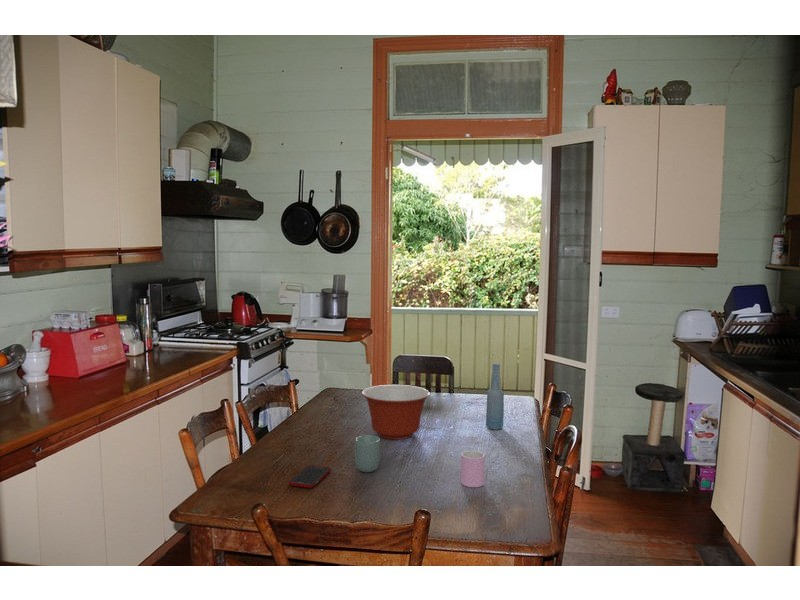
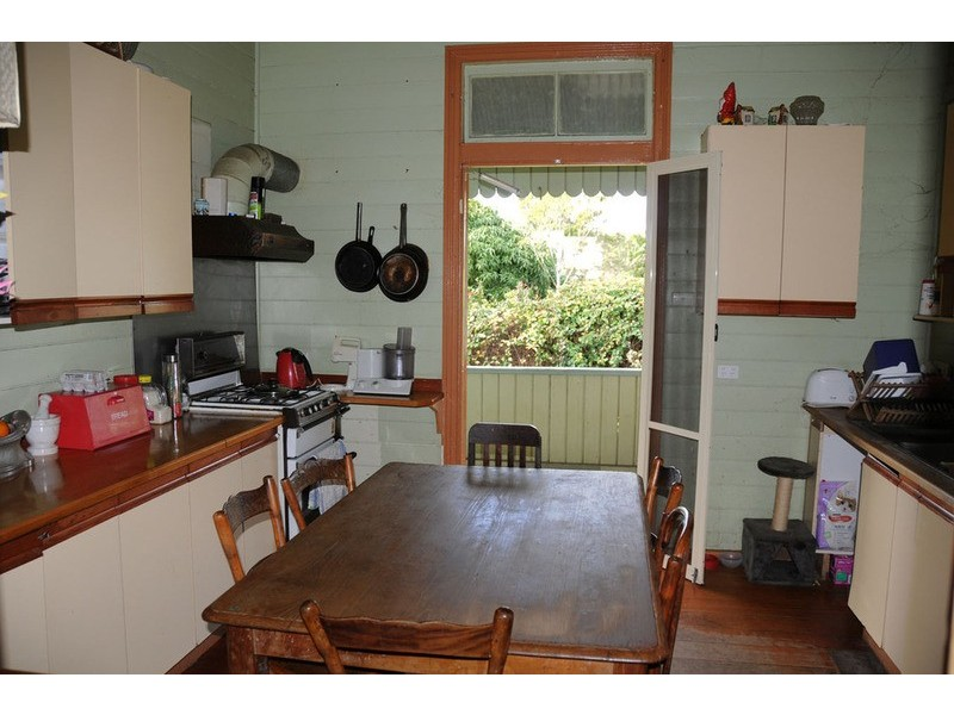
- cup (367, 454)
- bottle (495, 395)
- cell phone (310, 476)
- mixing bowl (395, 413)
- cup (472, 466)
